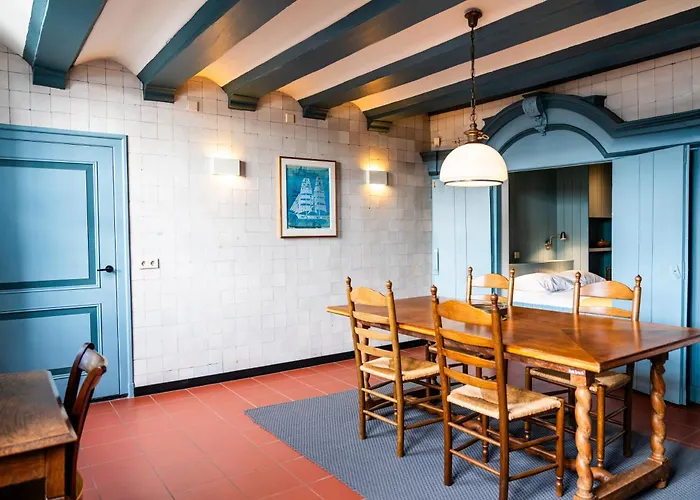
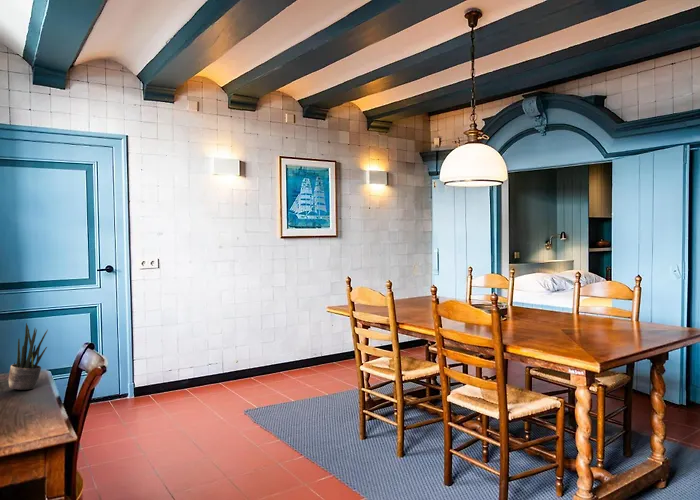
+ potted plant (28, 355)
